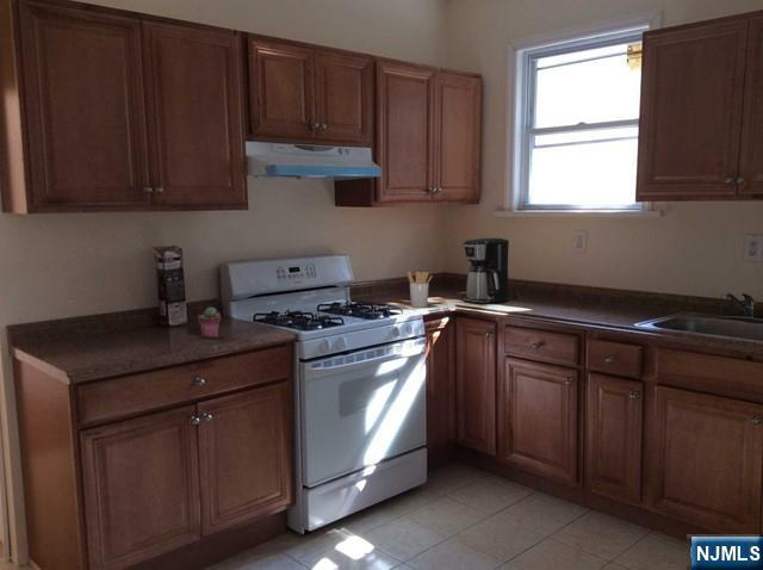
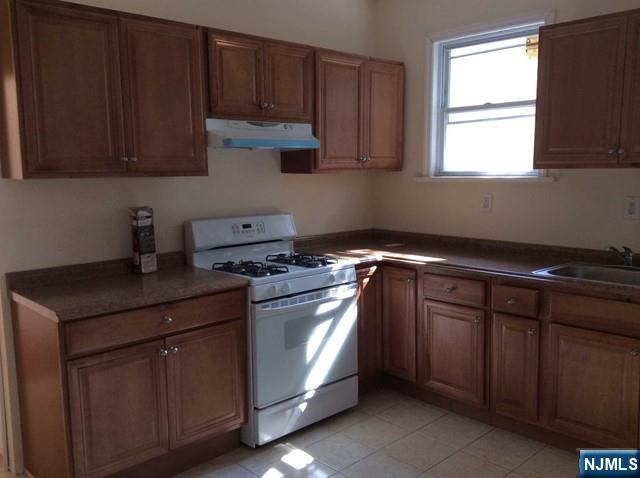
- utensil holder (420, 287)
- potted succulent (209, 321)
- coffee maker (494, 269)
